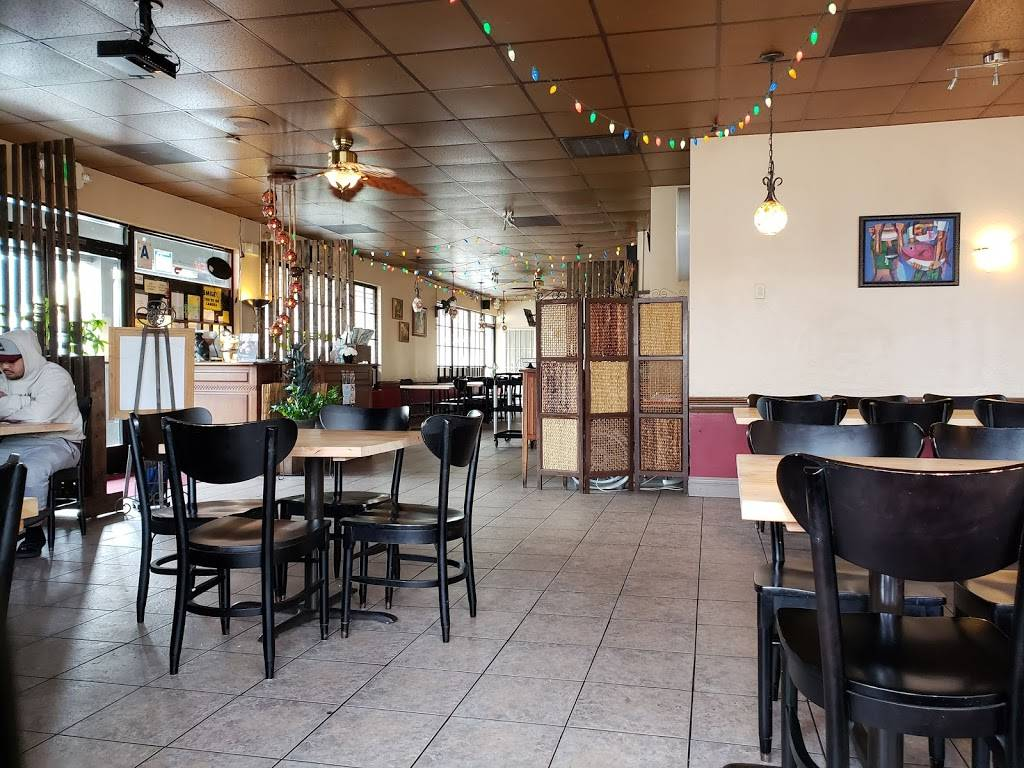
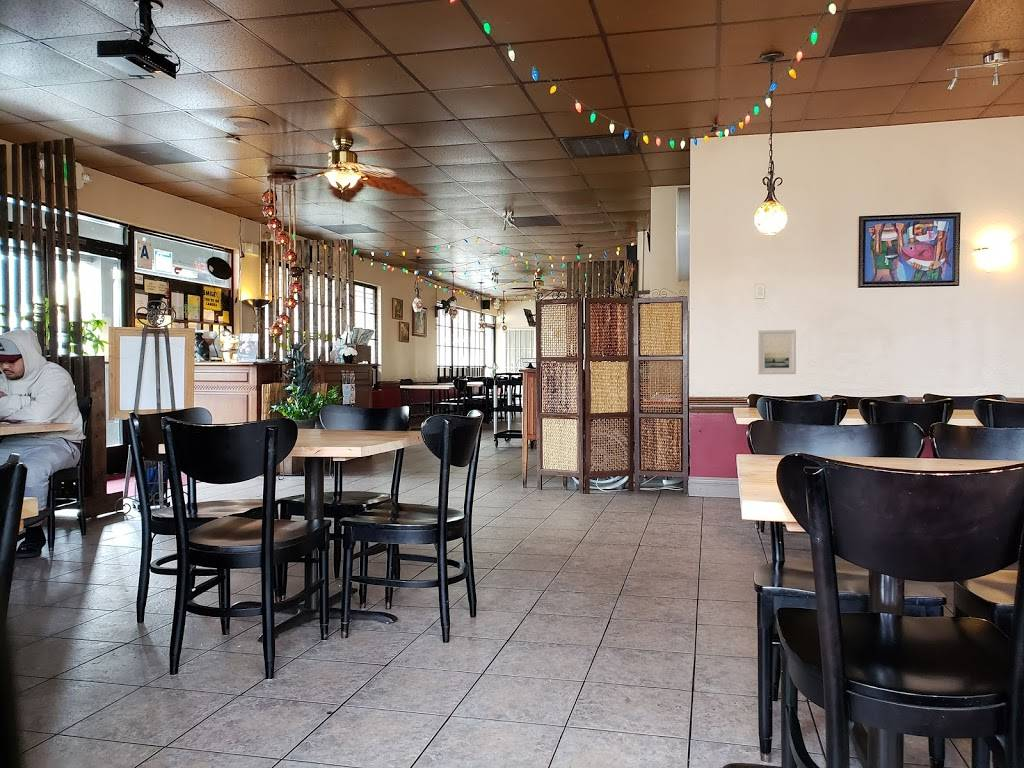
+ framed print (776, 352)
